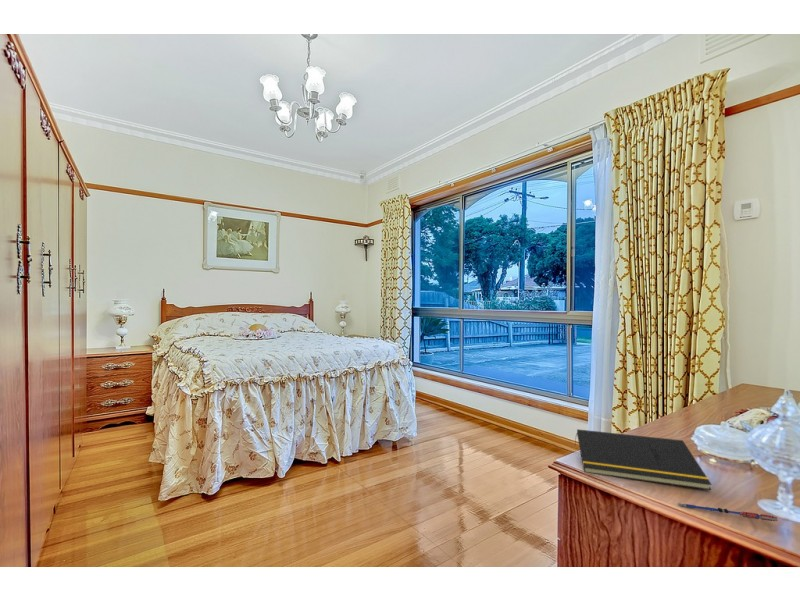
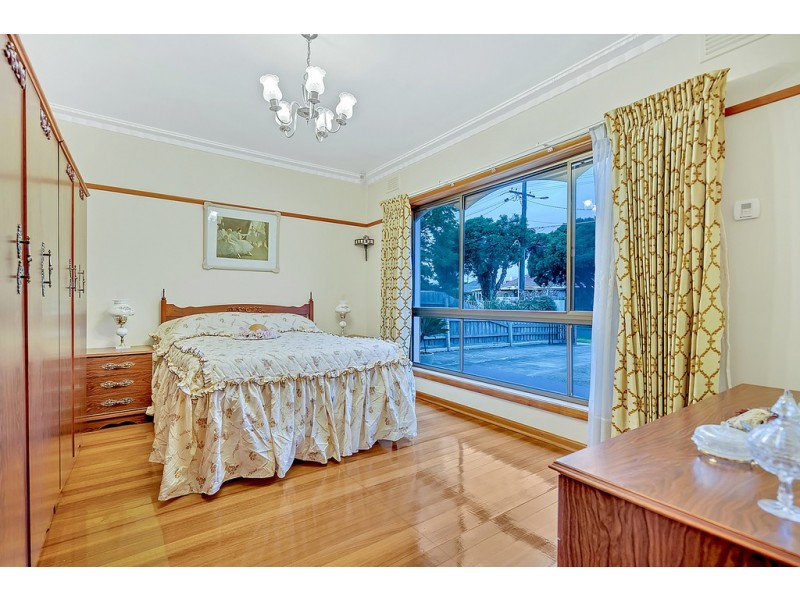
- pen (725, 510)
- notepad (635, 455)
